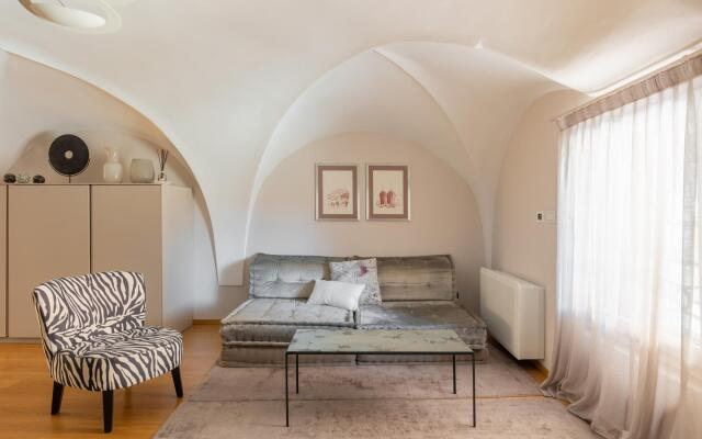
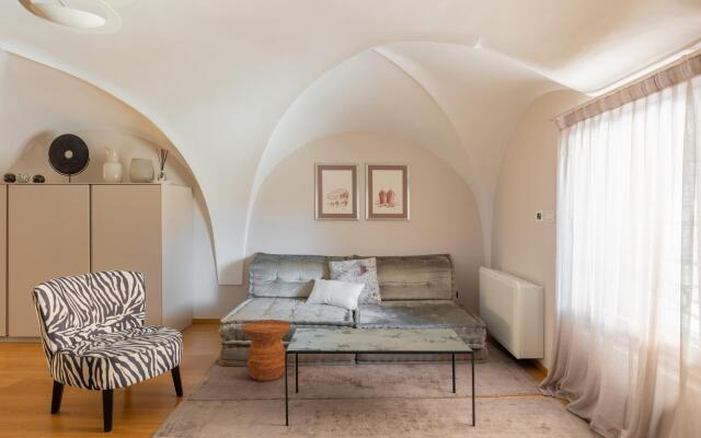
+ side table (266, 349)
